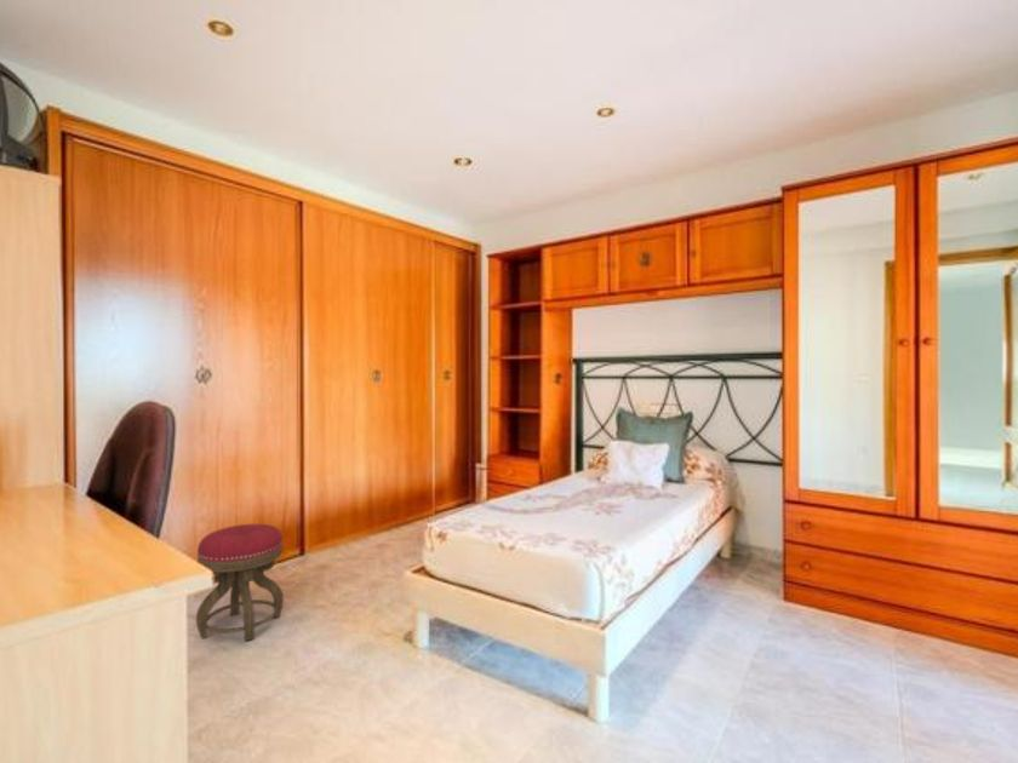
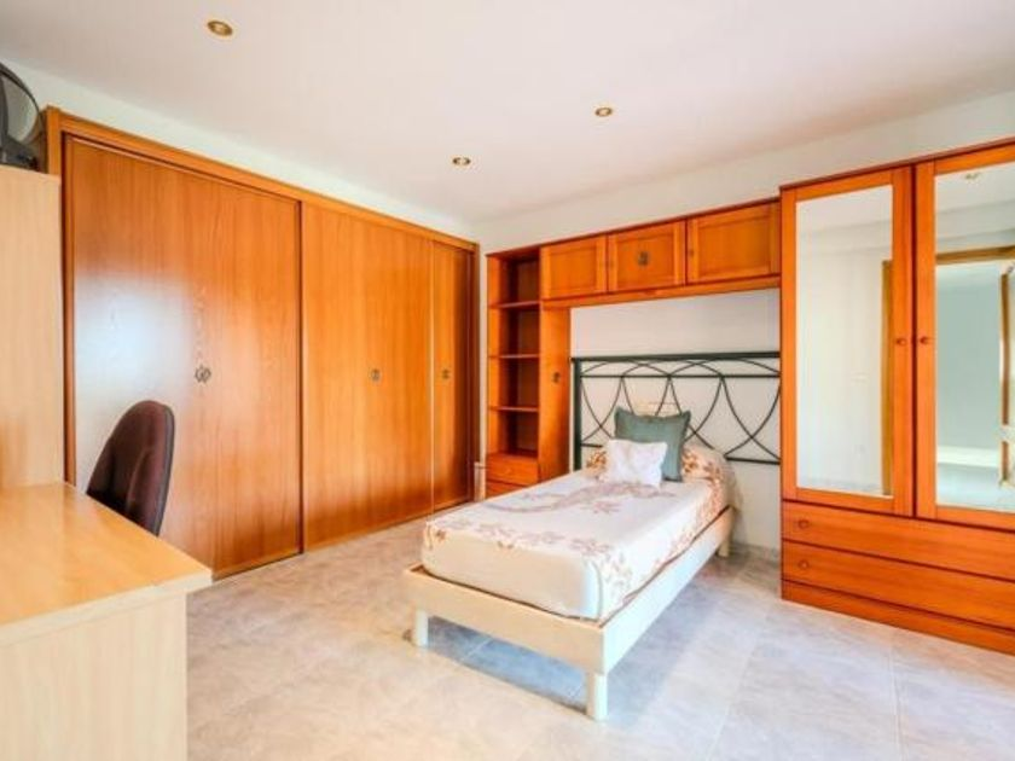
- stool (241, 578)
